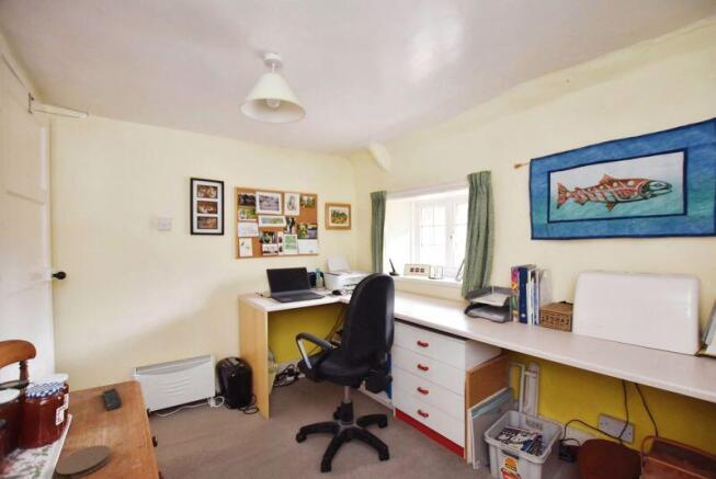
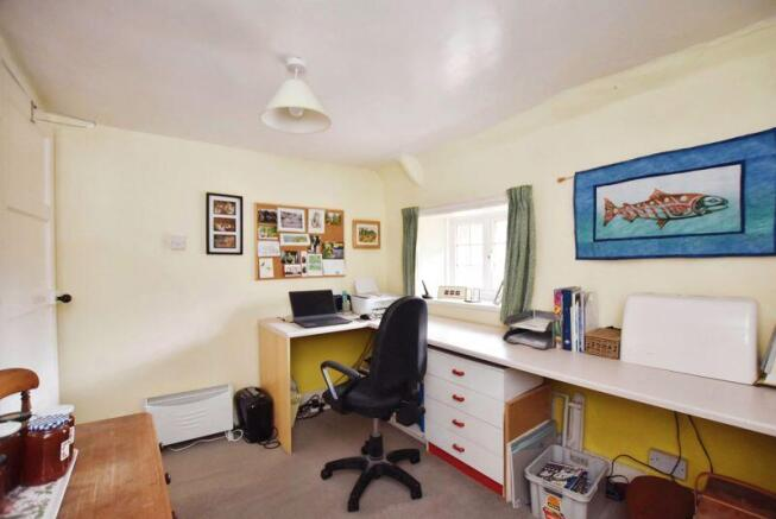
- coaster (83, 461)
- remote control (111, 397)
